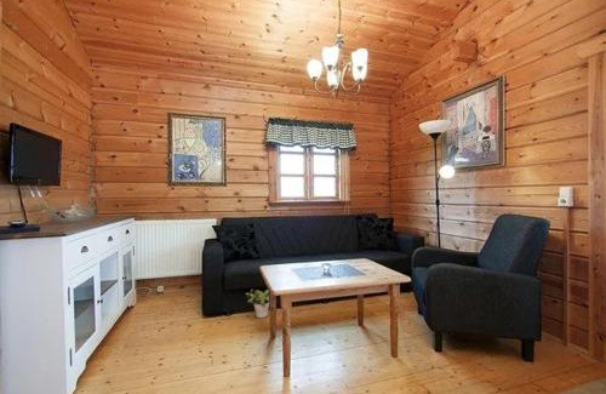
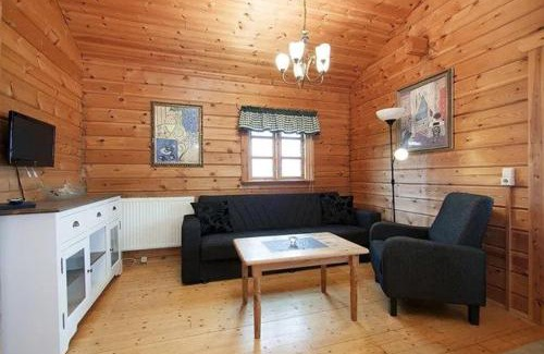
- potted plant (258, 303)
